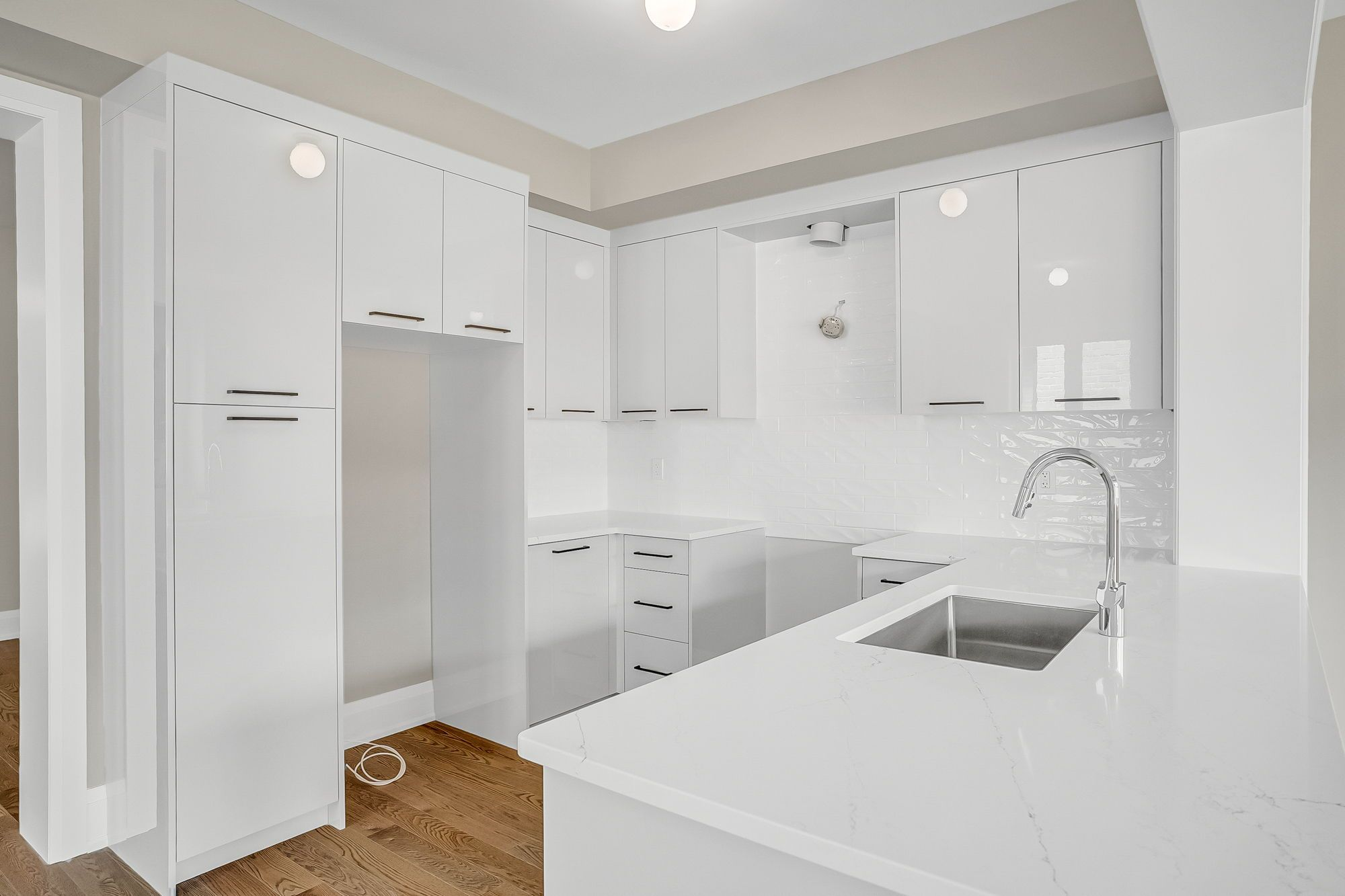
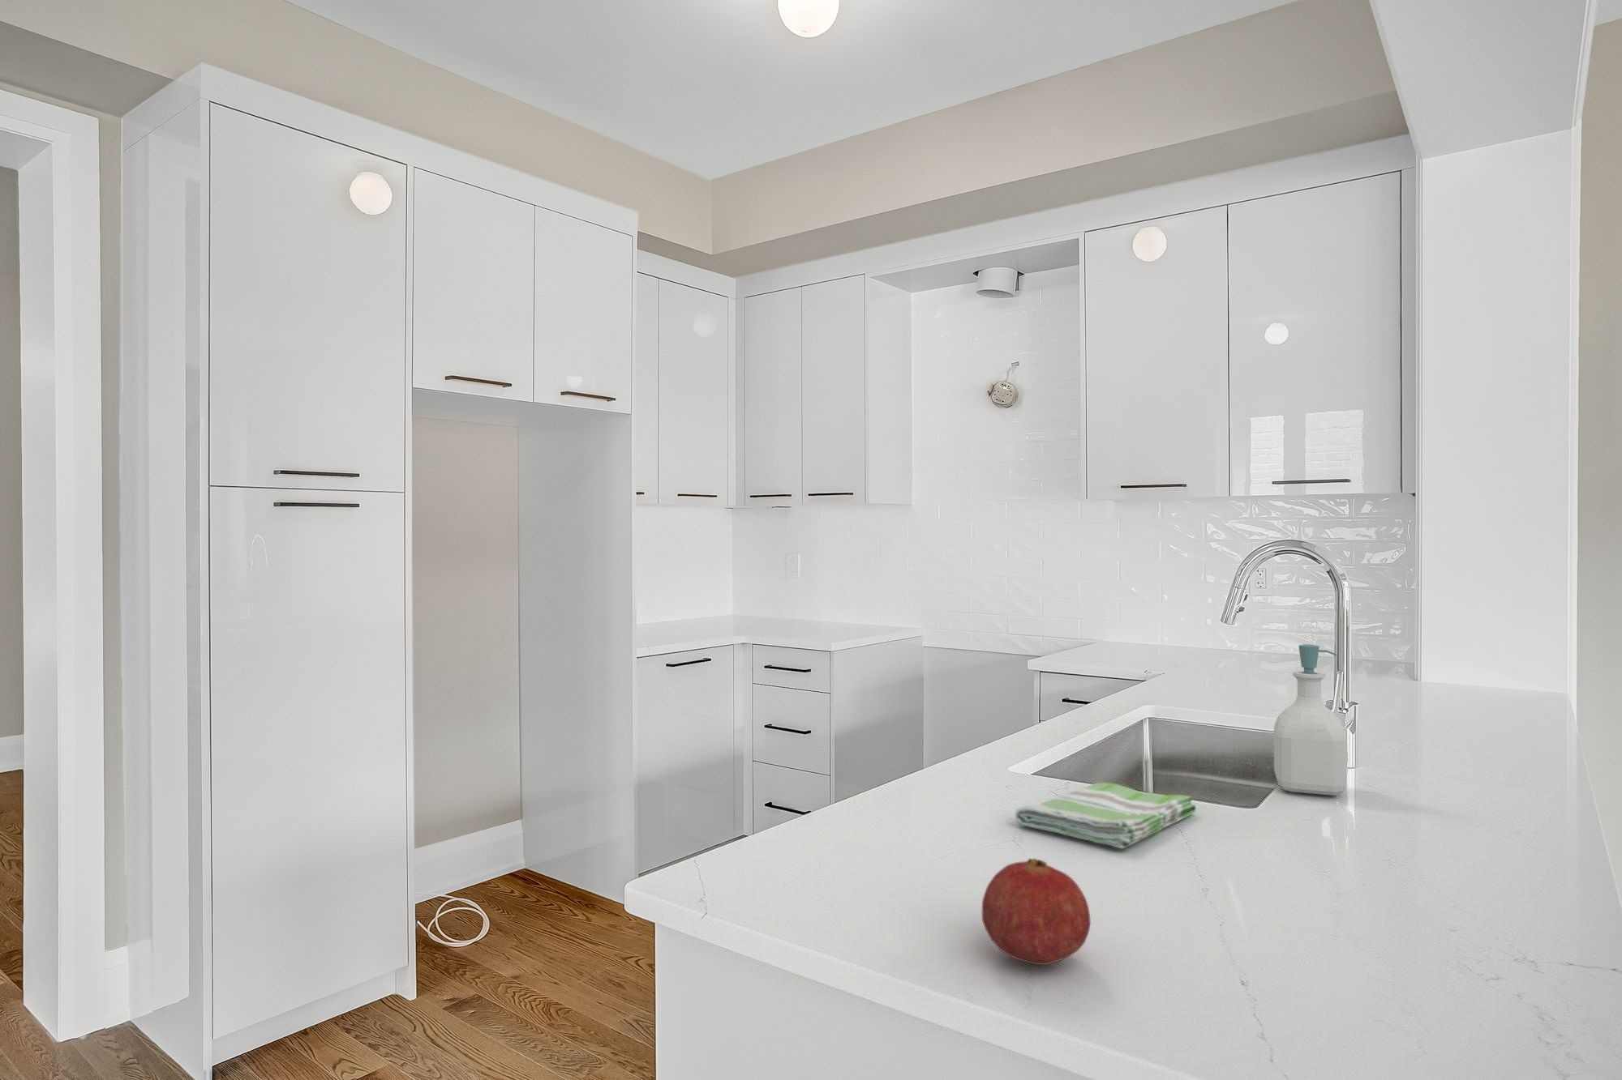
+ dish towel (1106, 806)
+ fruit (1035, 909)
+ soap bottle (1308, 716)
